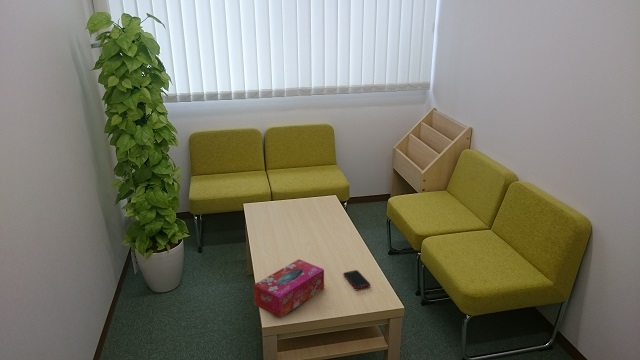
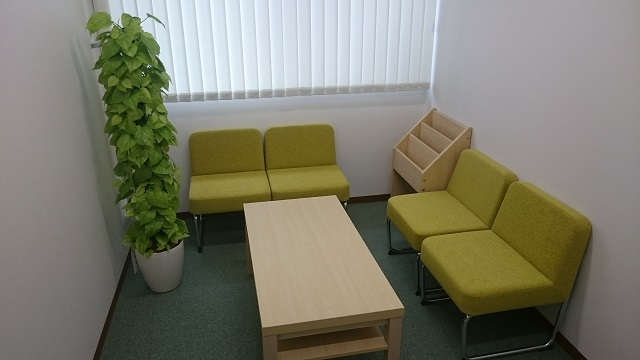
- cell phone (356, 279)
- tissue box (290, 286)
